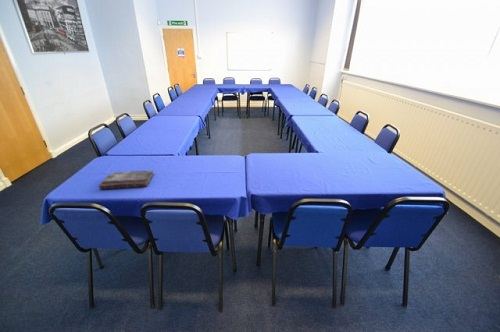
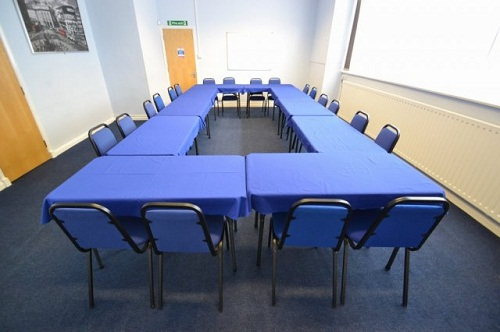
- book (127, 179)
